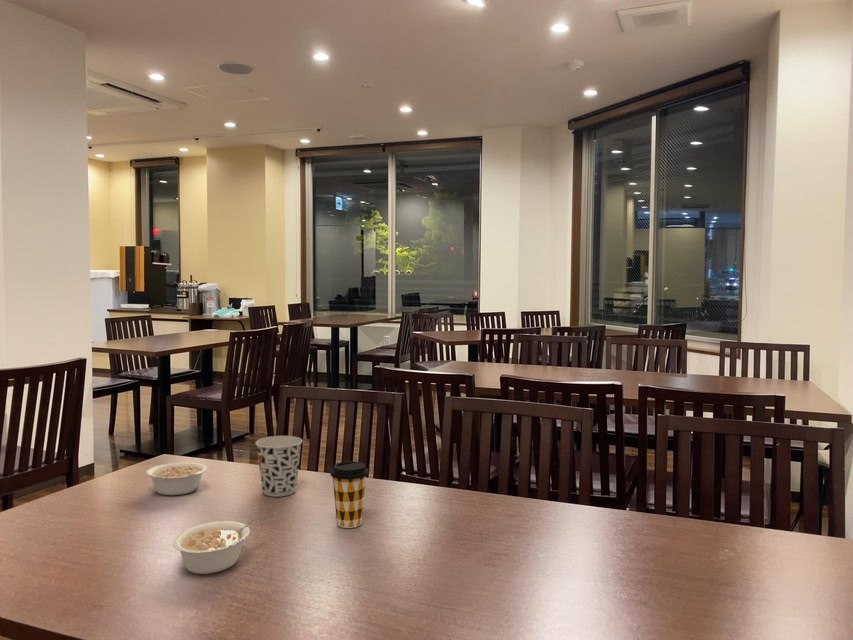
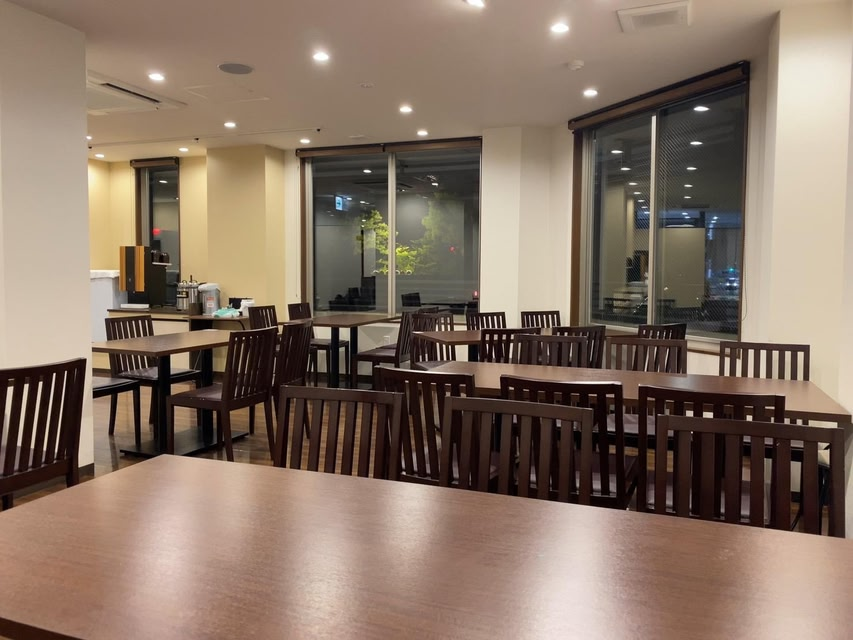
- coffee cup (349, 494)
- cup (279, 466)
- legume (214, 544)
- legume (179, 477)
